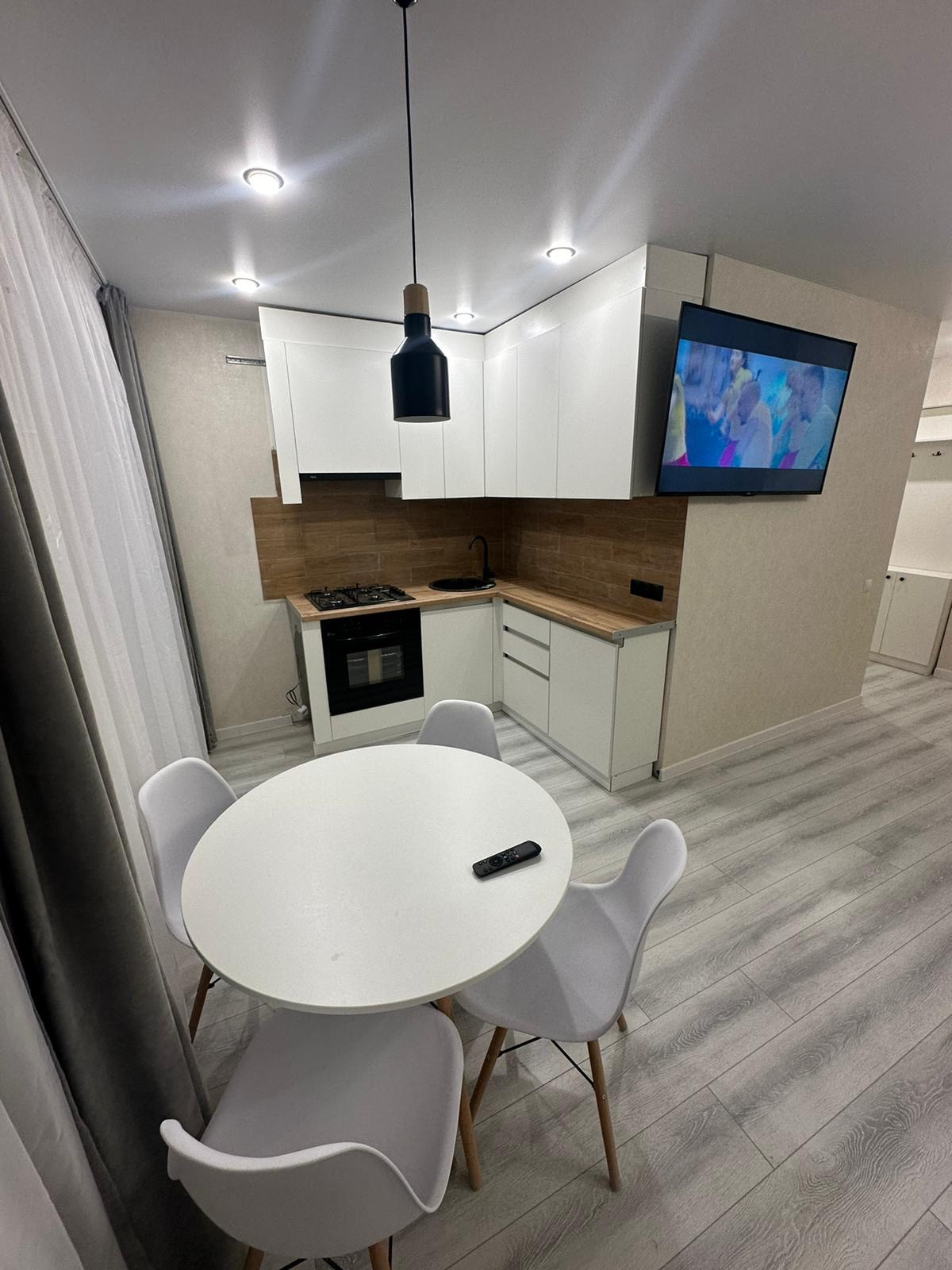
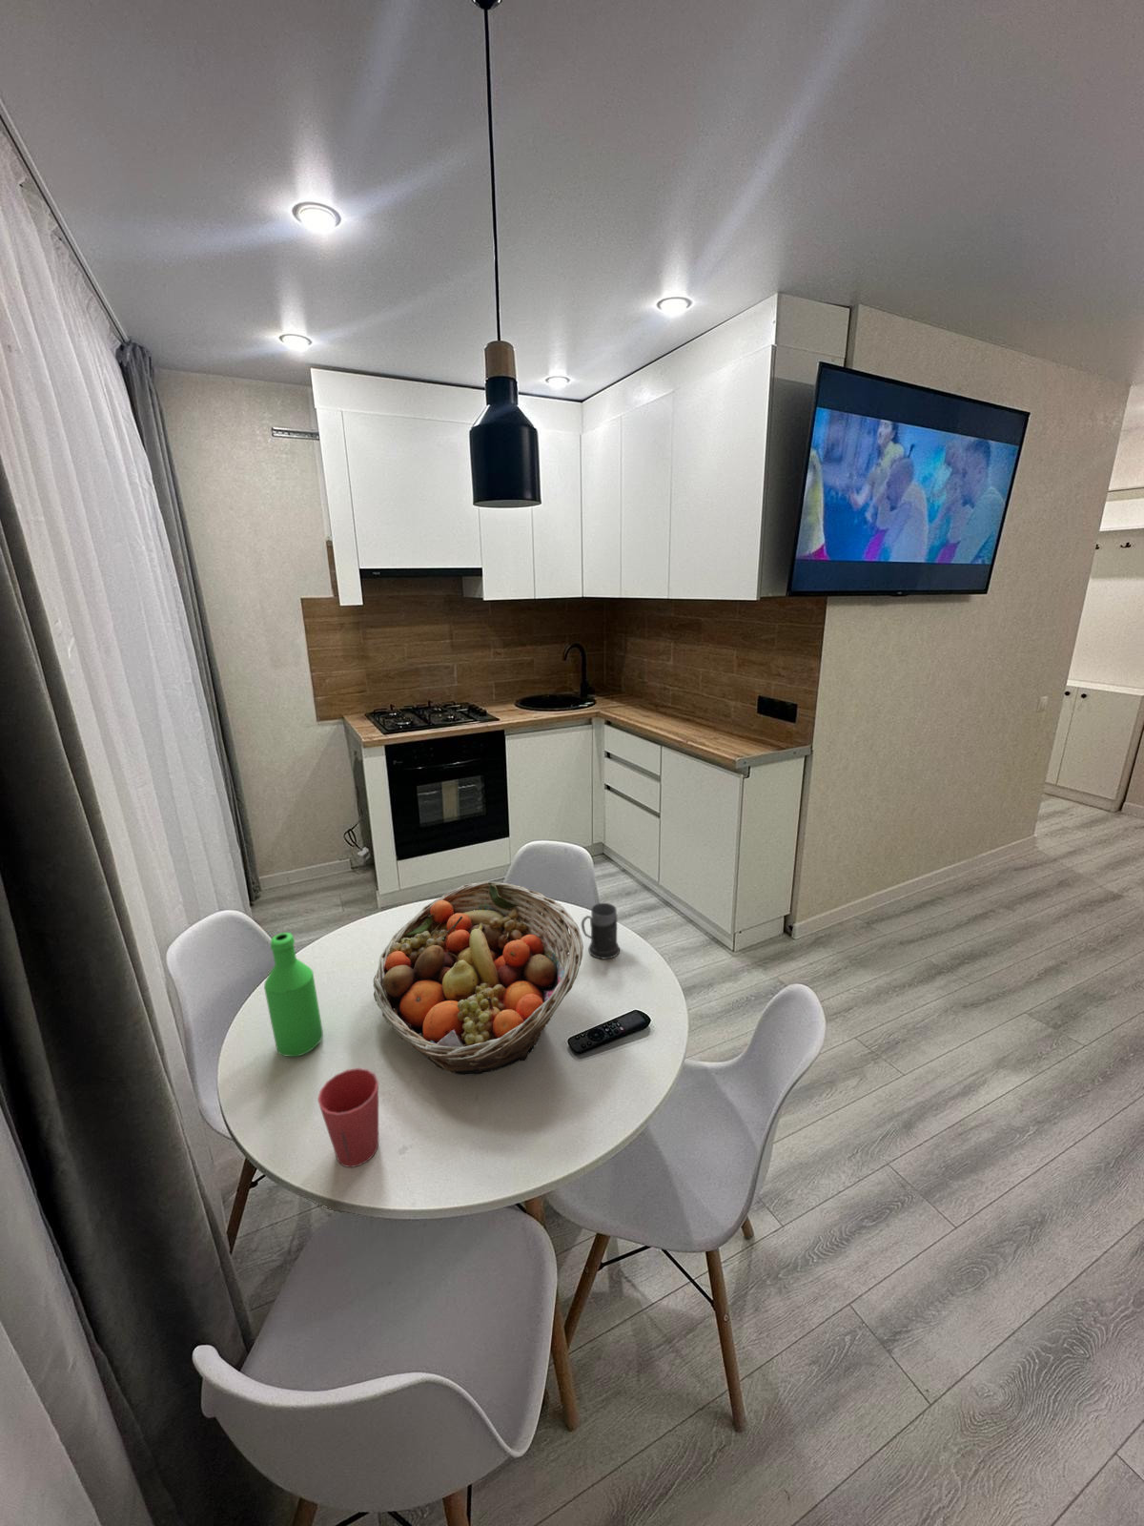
+ mug (598, 931)
+ fruit basket (477, 970)
+ bottle (291, 993)
+ cup (353, 1120)
